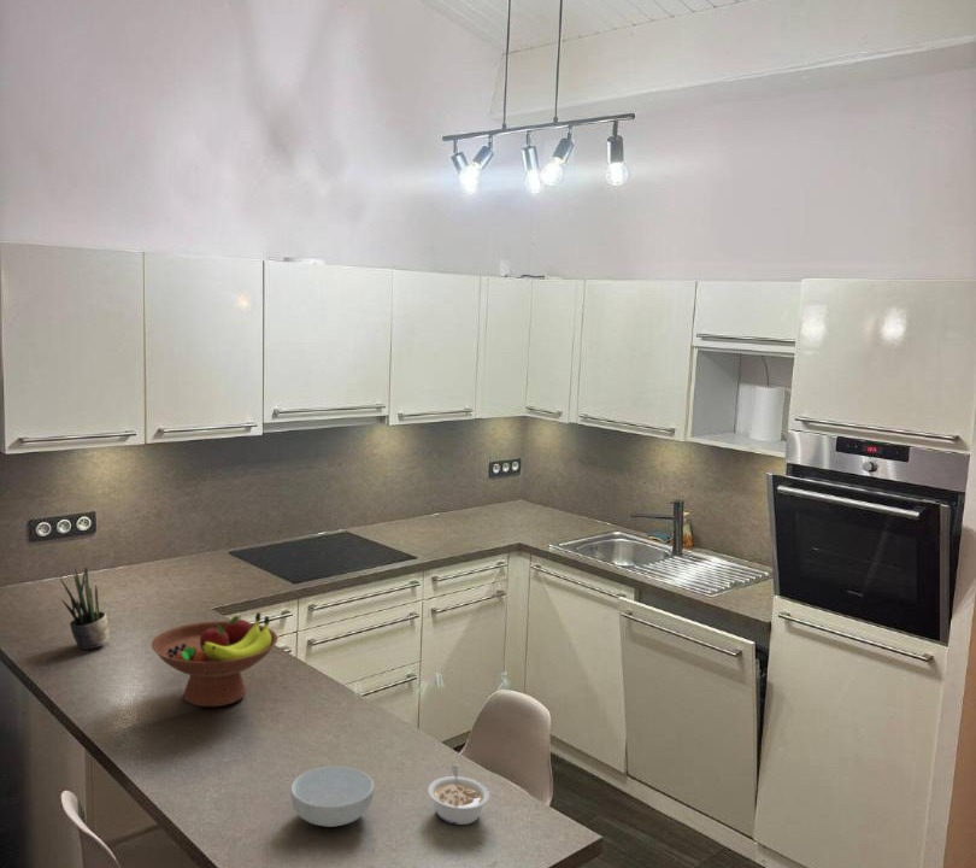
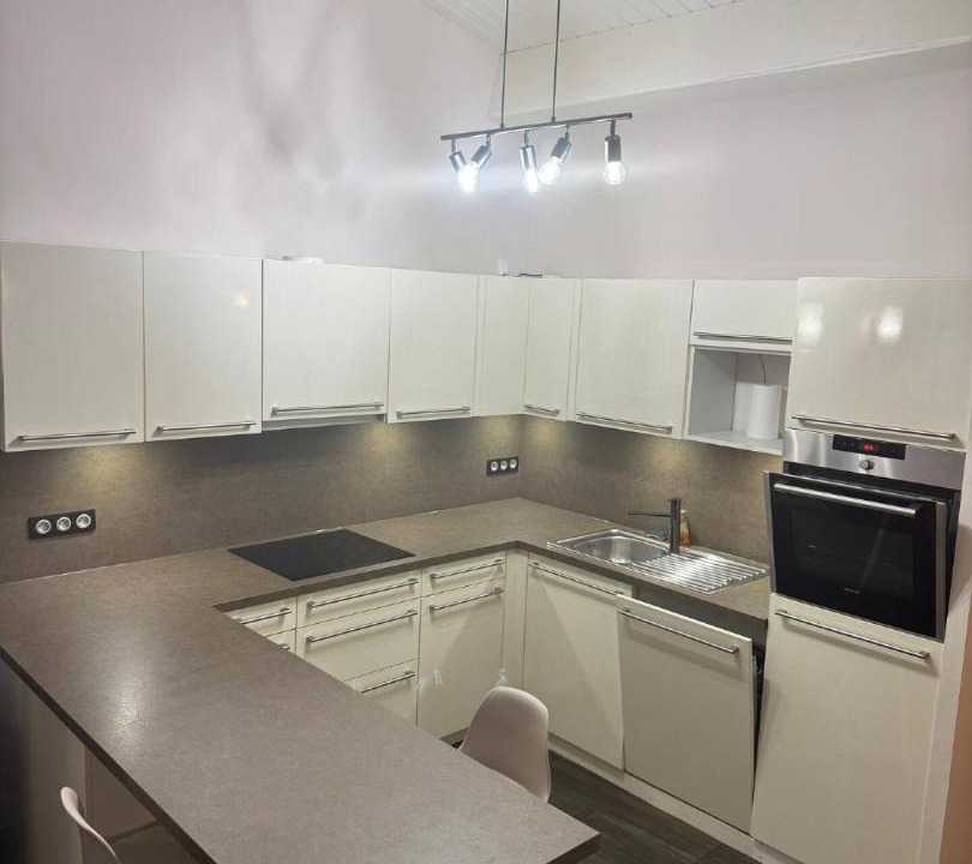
- potted plant (84, 605)
- cereal bowl (331, 800)
- legume (457, 799)
- fruit bowl (214, 657)
